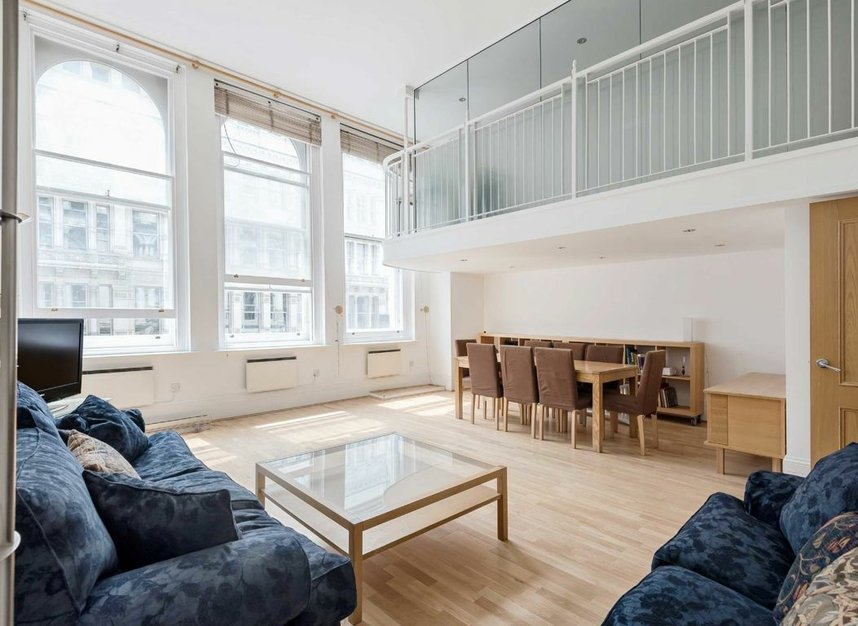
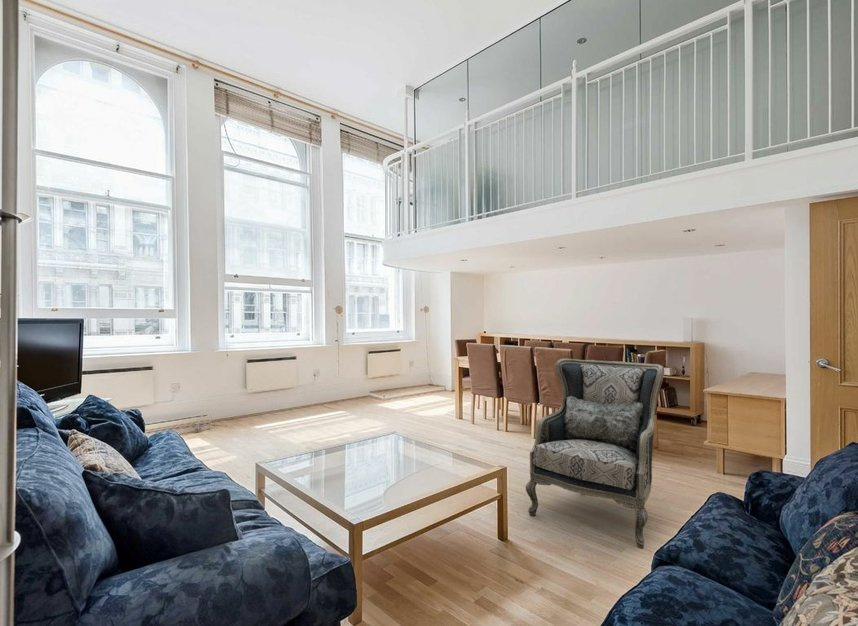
+ armchair (610, 439)
